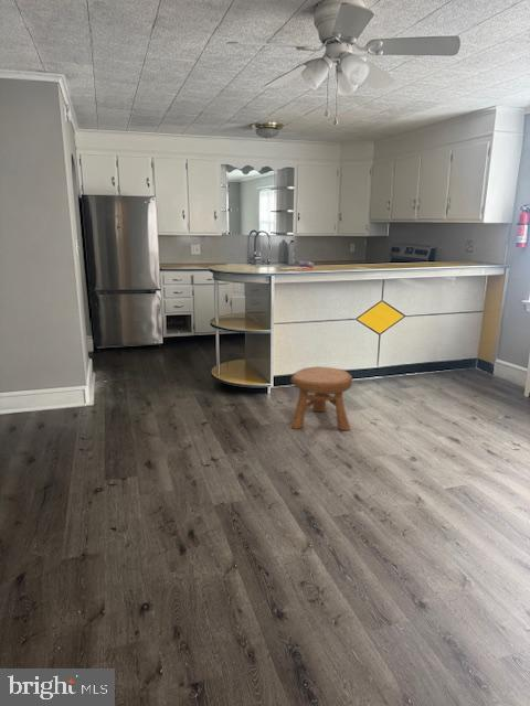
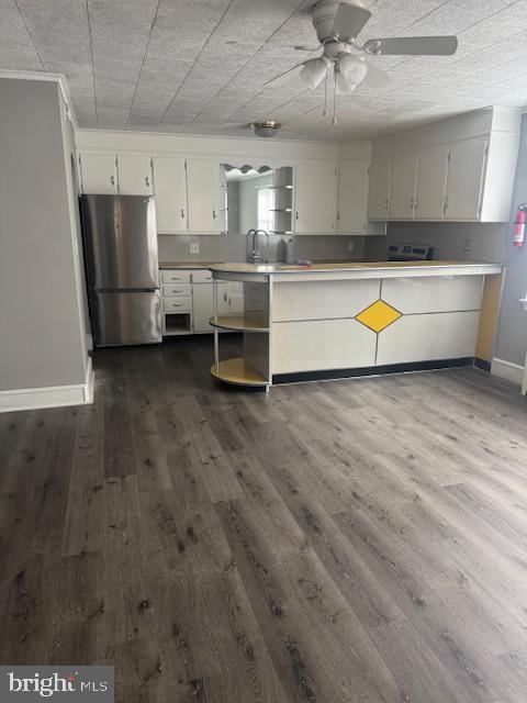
- stool (320, 396)
